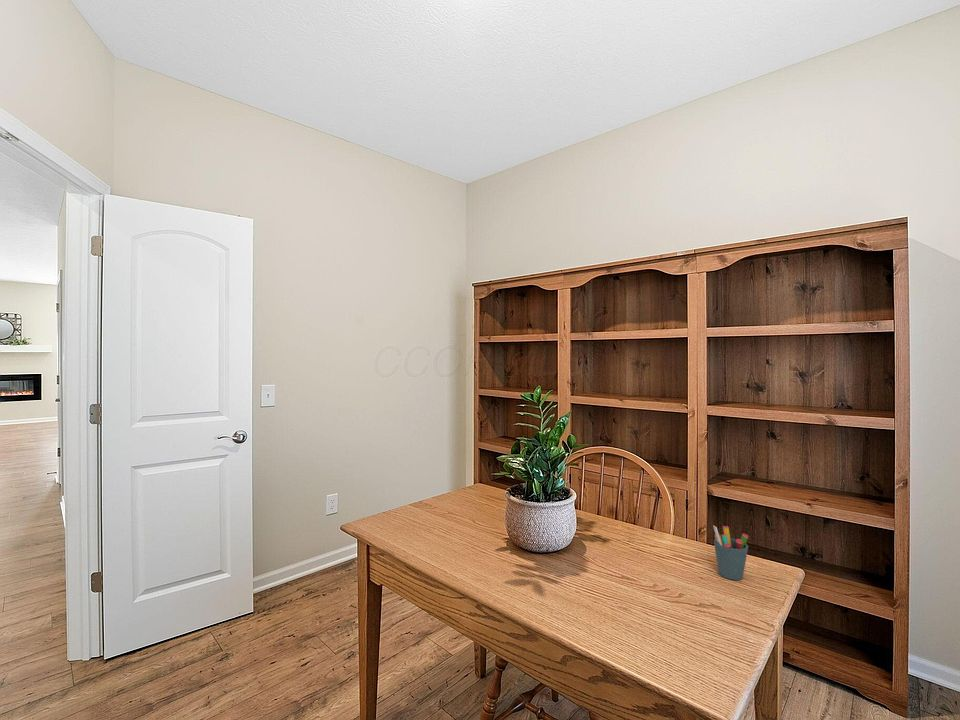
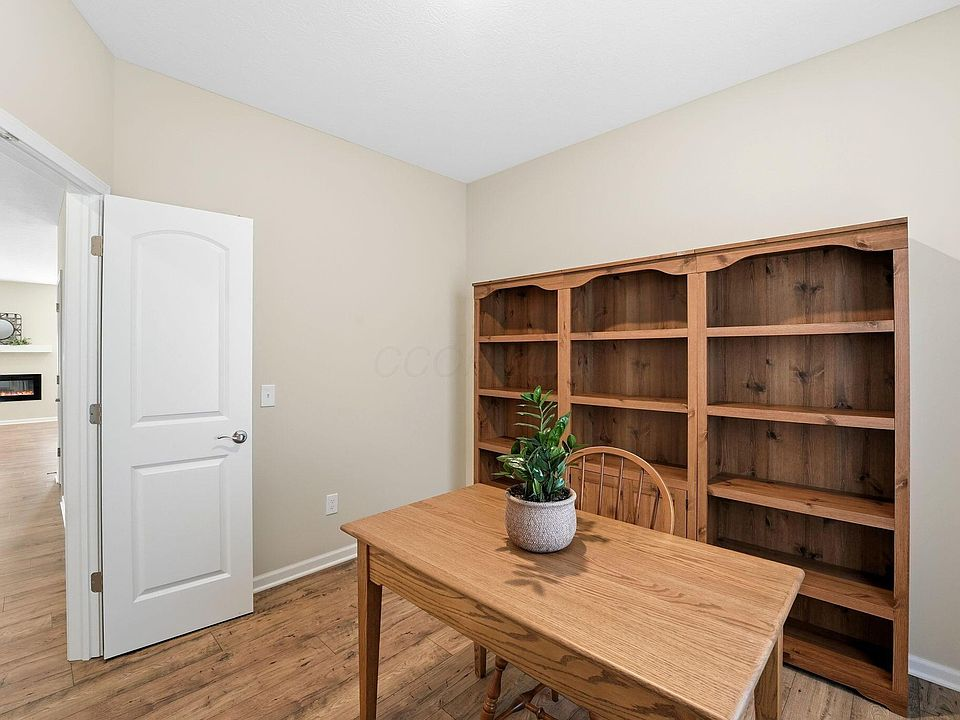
- pen holder (730, 550)
